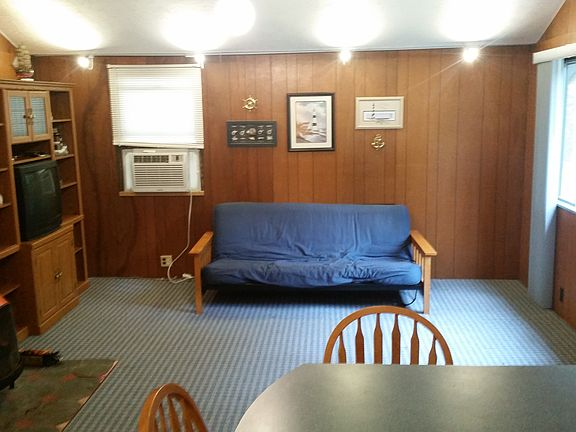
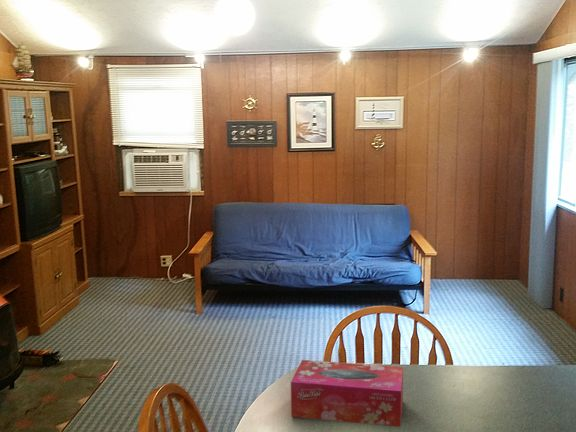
+ tissue box (348, 391)
